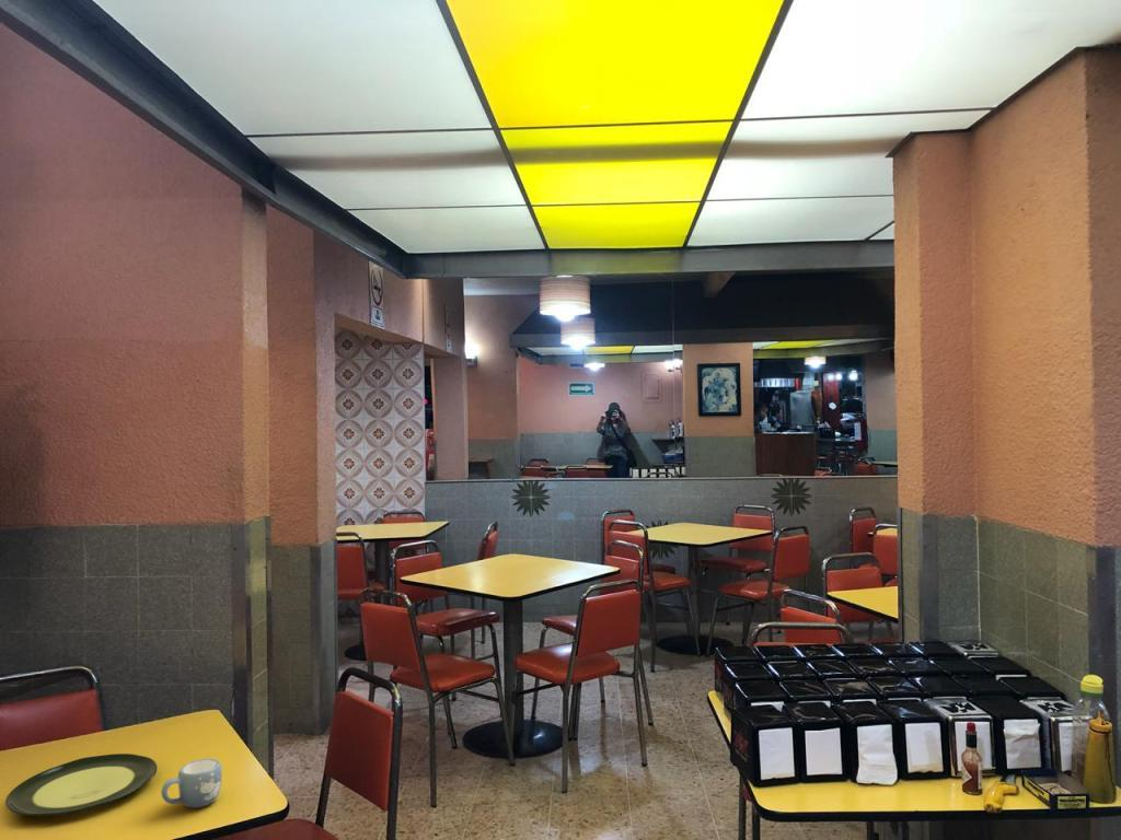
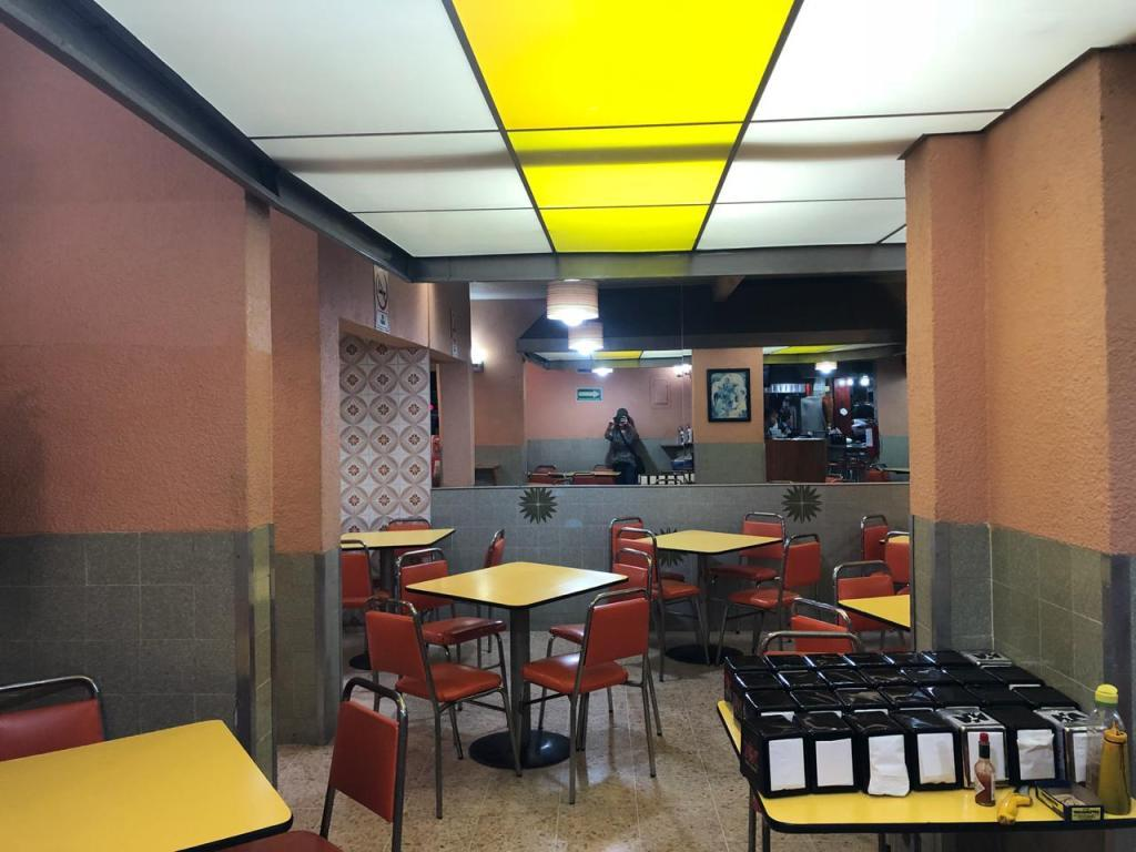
- plate (84, 785)
- mug (192, 788)
